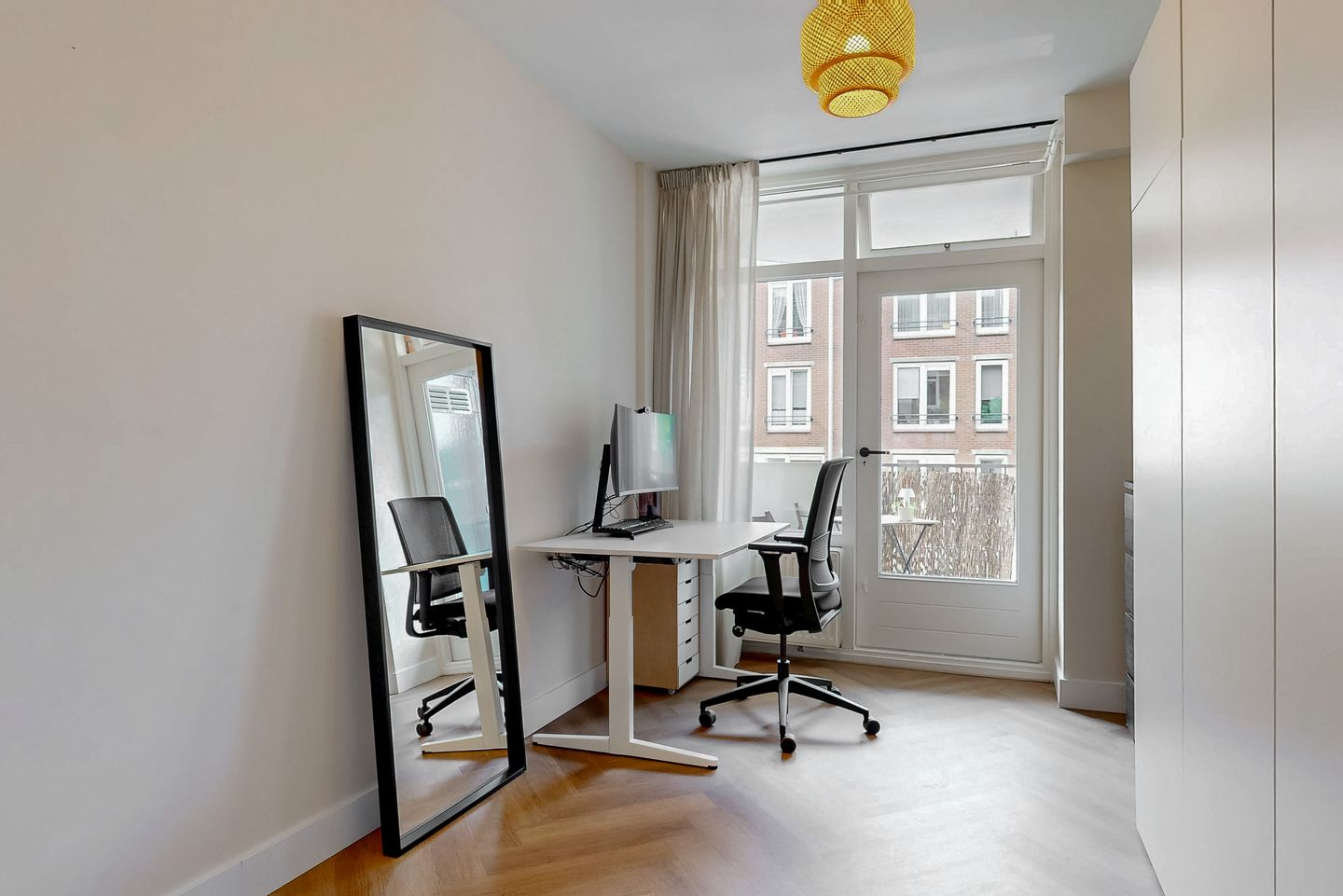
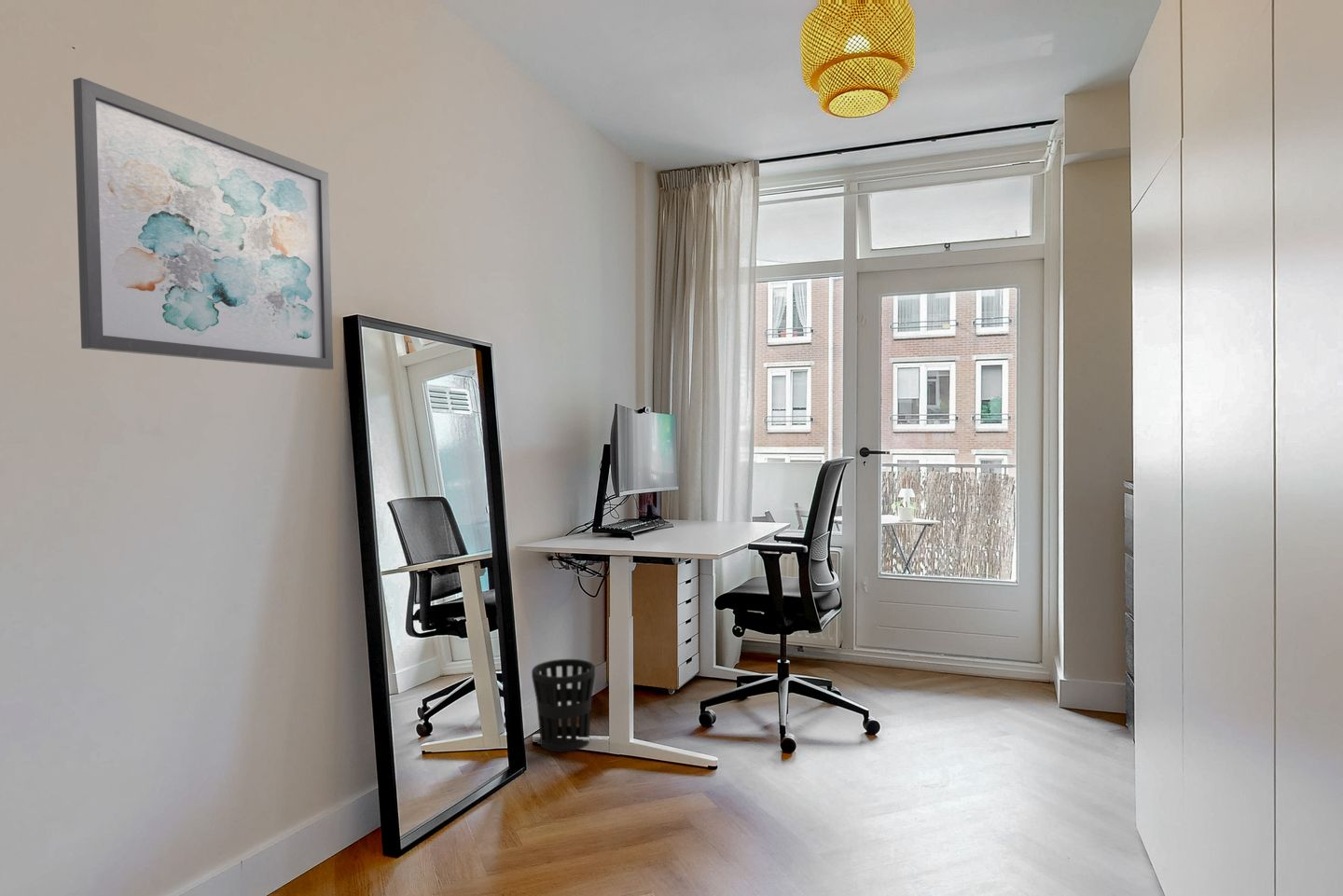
+ wall art (223, 247)
+ wastebasket (564, 705)
